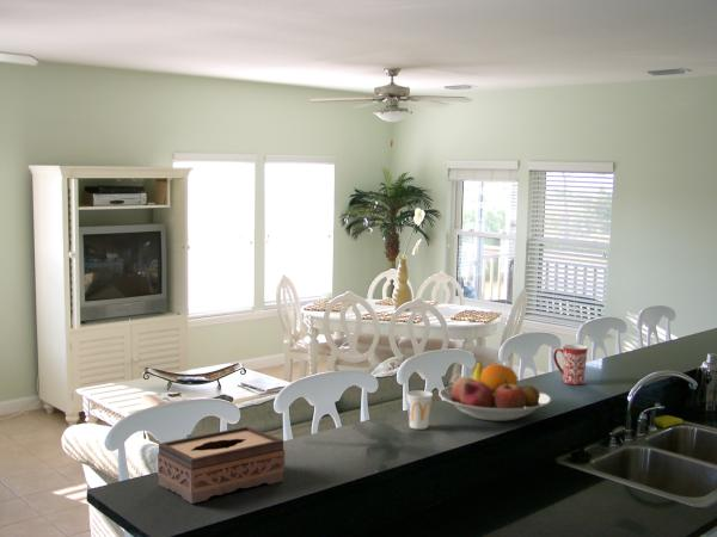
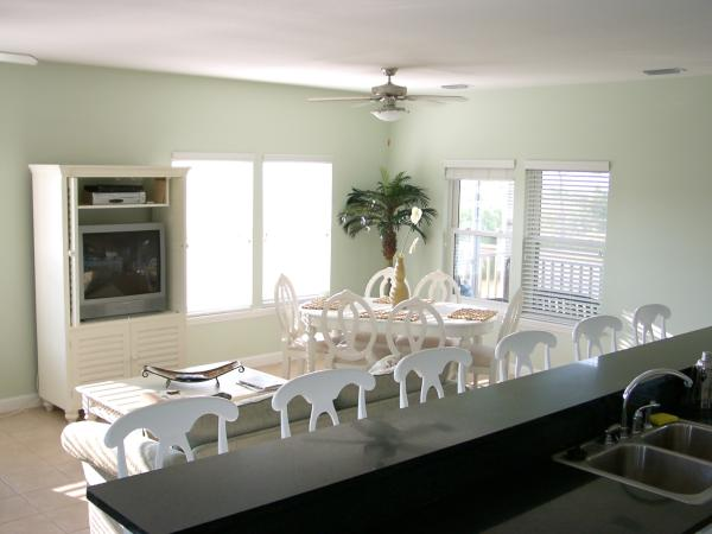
- tissue box (221, 462)
- fruit bowl (495, 390)
- cup (418, 409)
- mug (570, 363)
